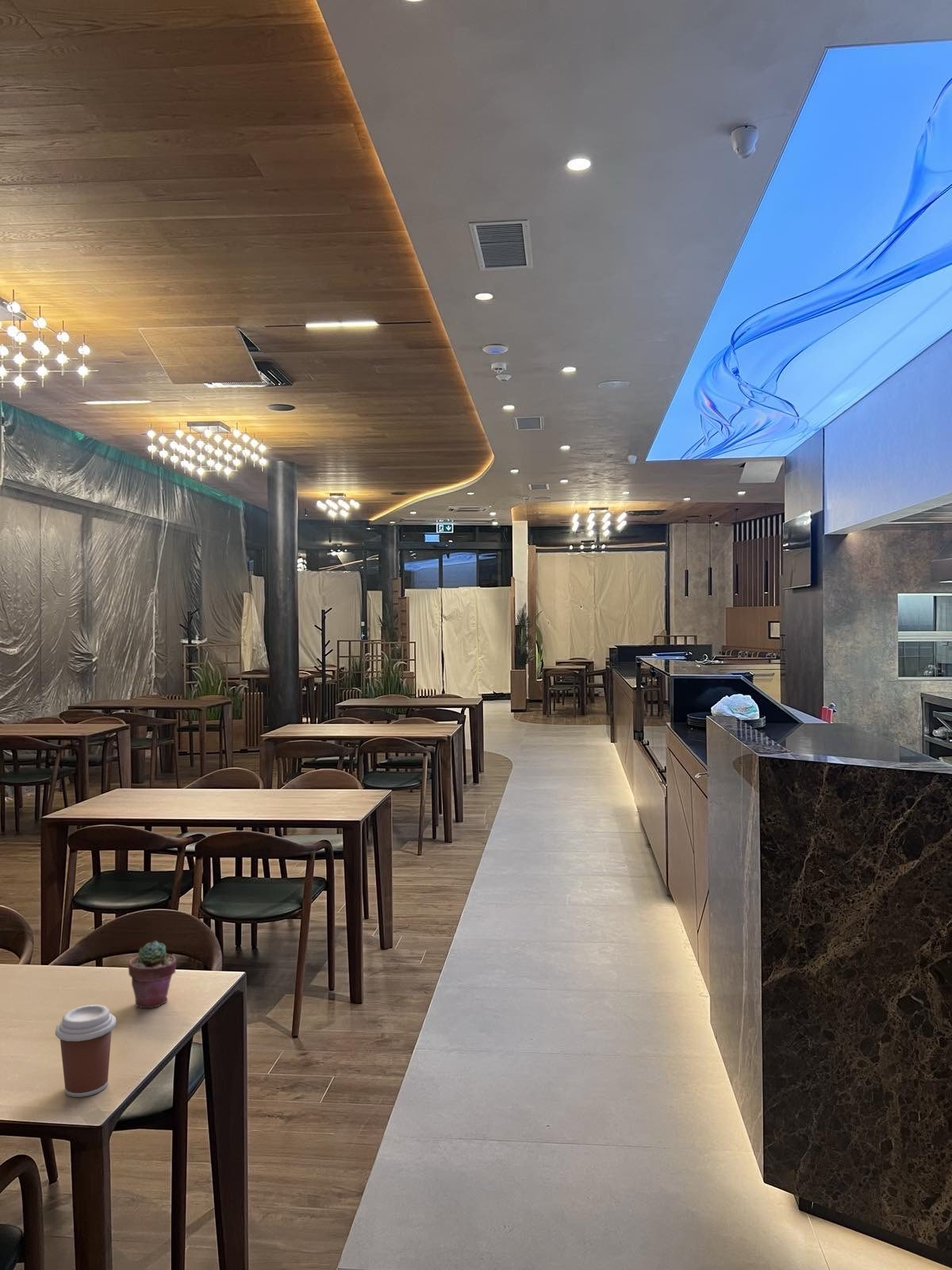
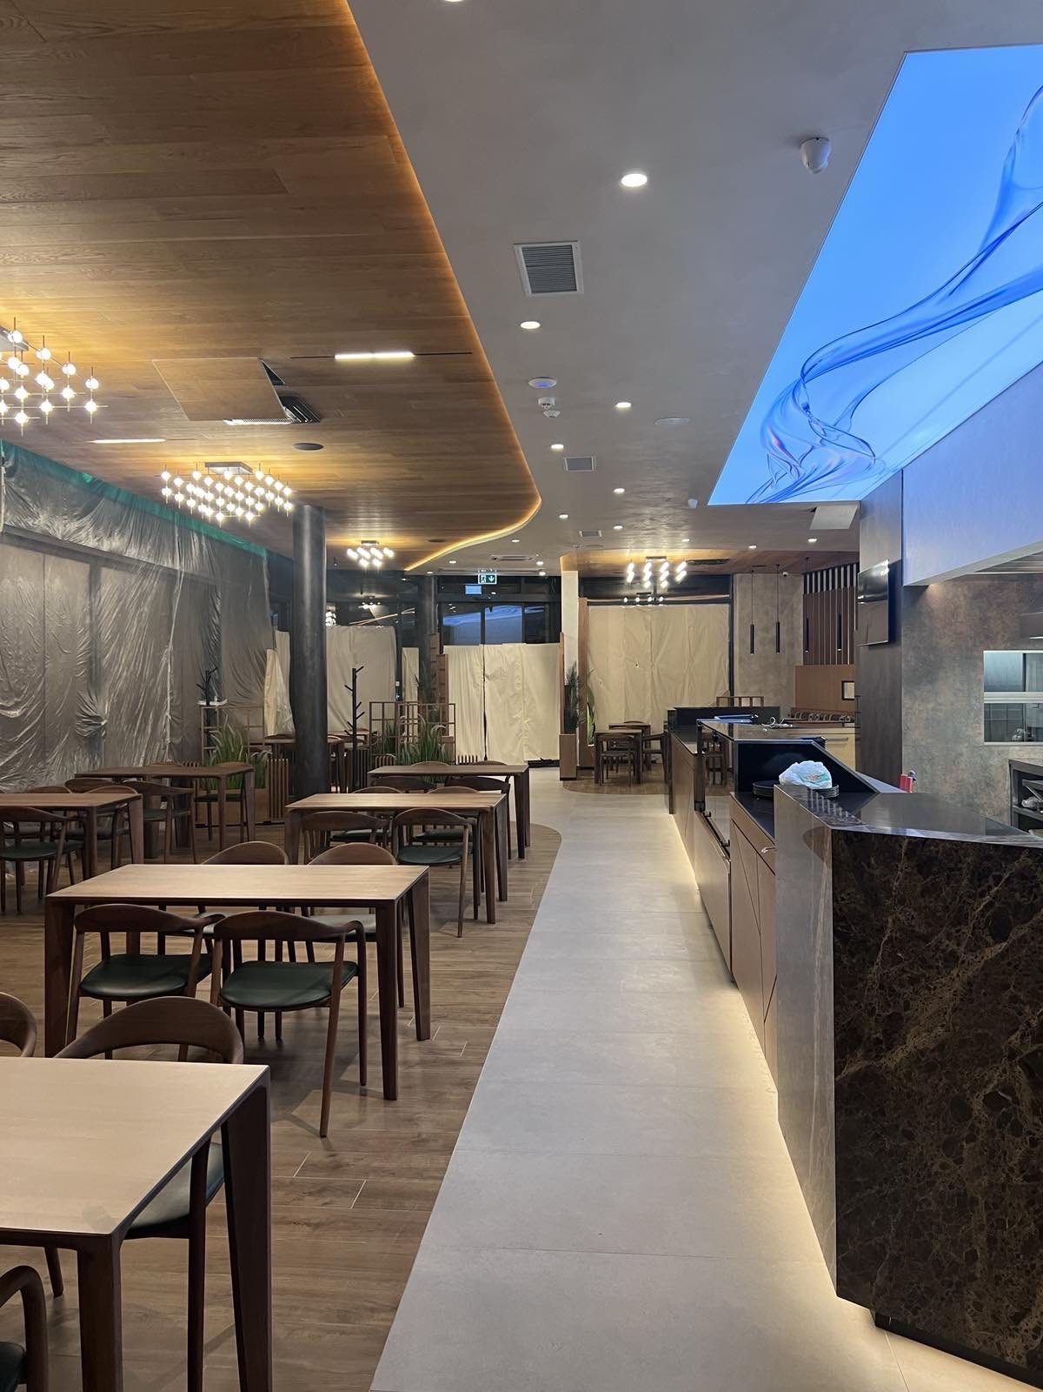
- coffee cup (86, 1049)
- potted succulent (152, 972)
